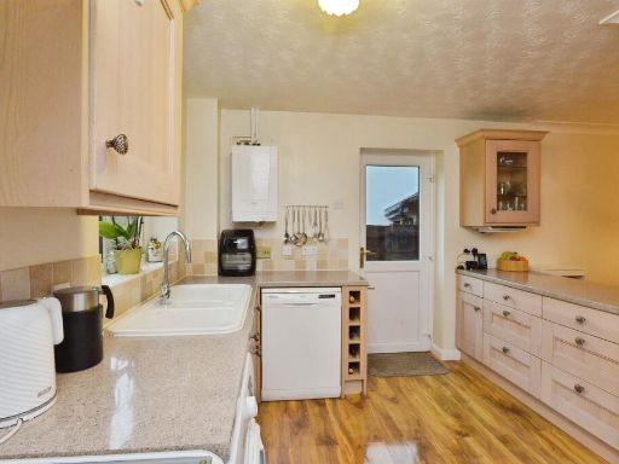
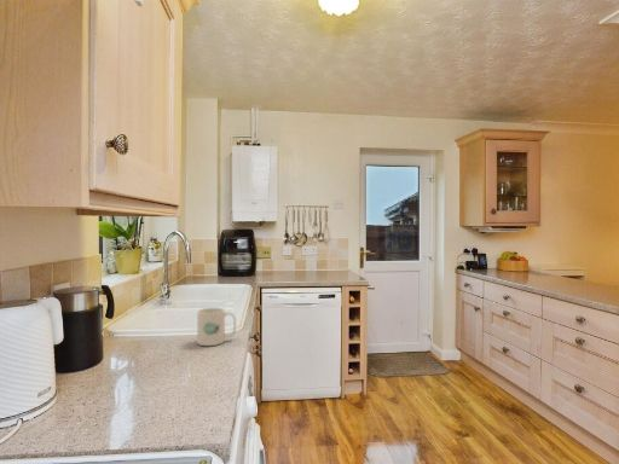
+ mug (216, 325)
